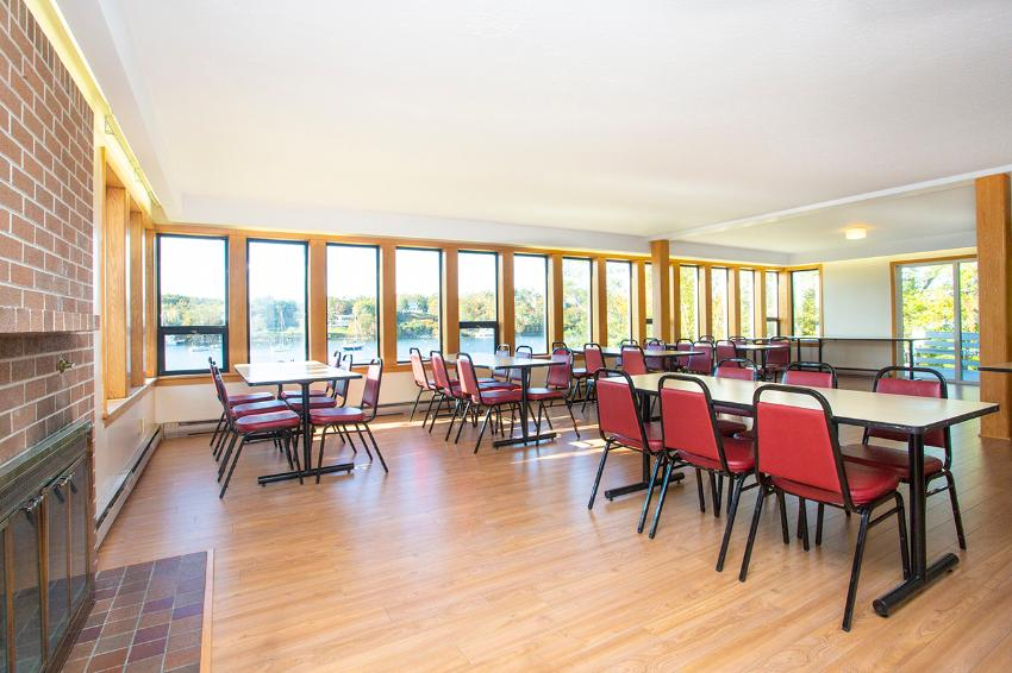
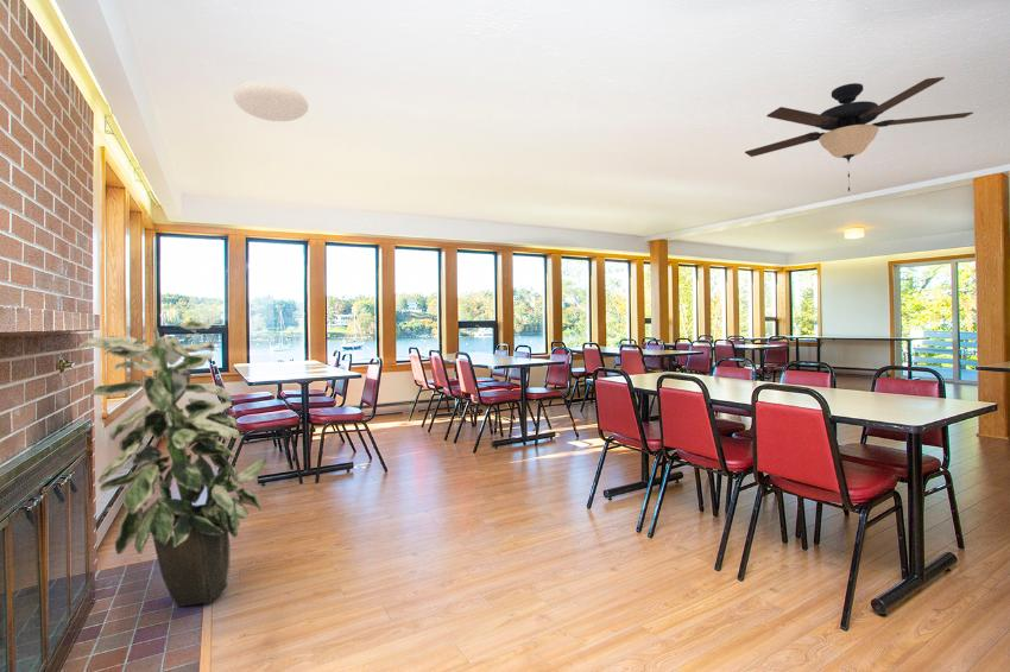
+ indoor plant (181, 462)
+ ceiling fan (847, 141)
+ ceiling light (271, 101)
